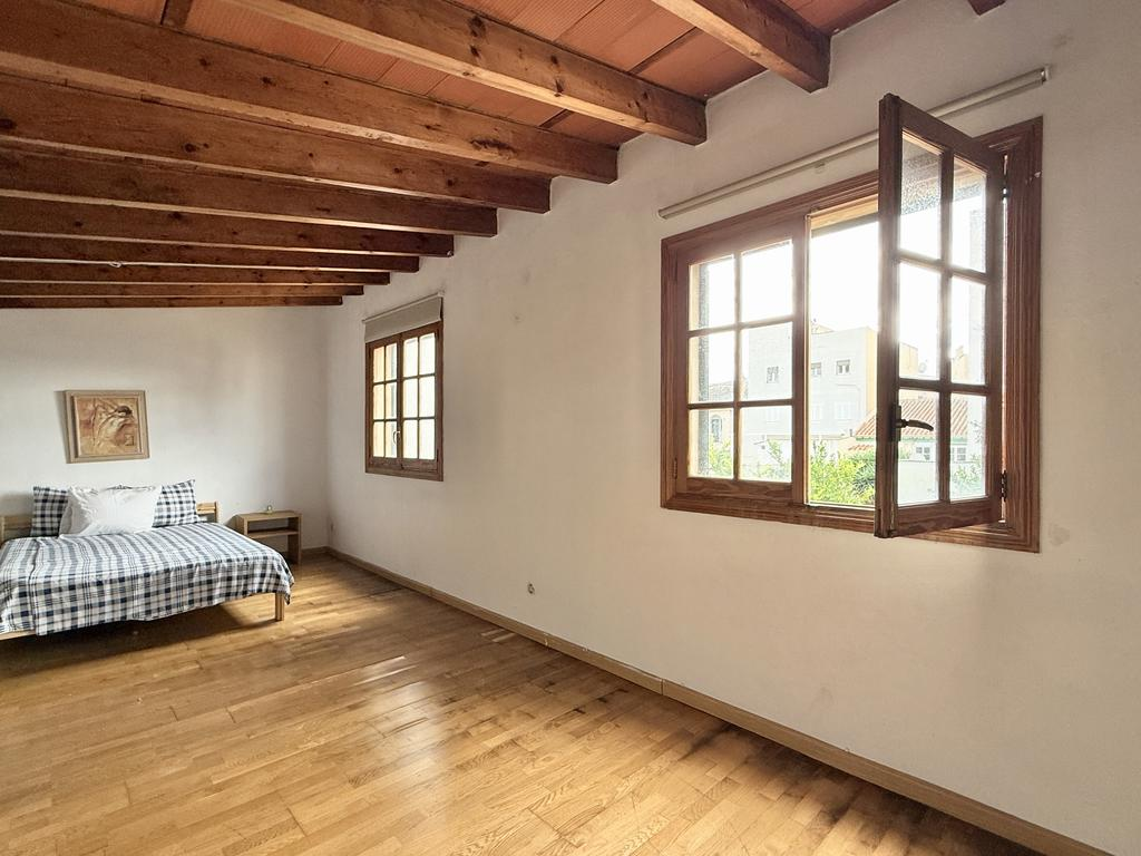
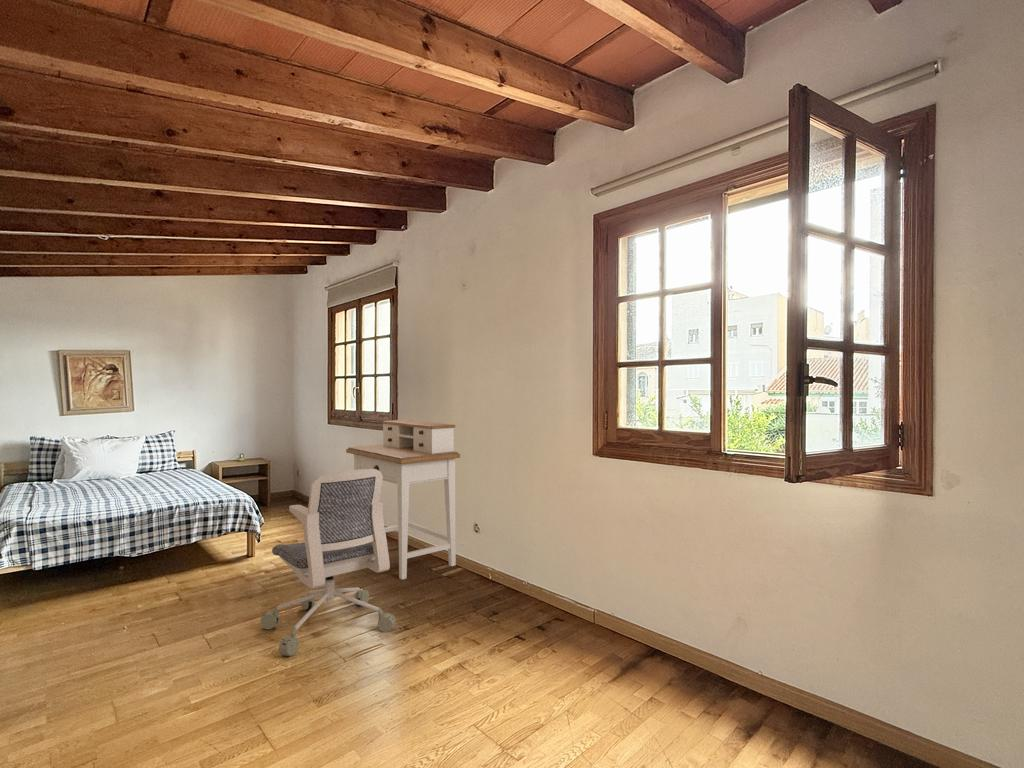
+ office chair (329, 545)
+ desk (401, 491)
